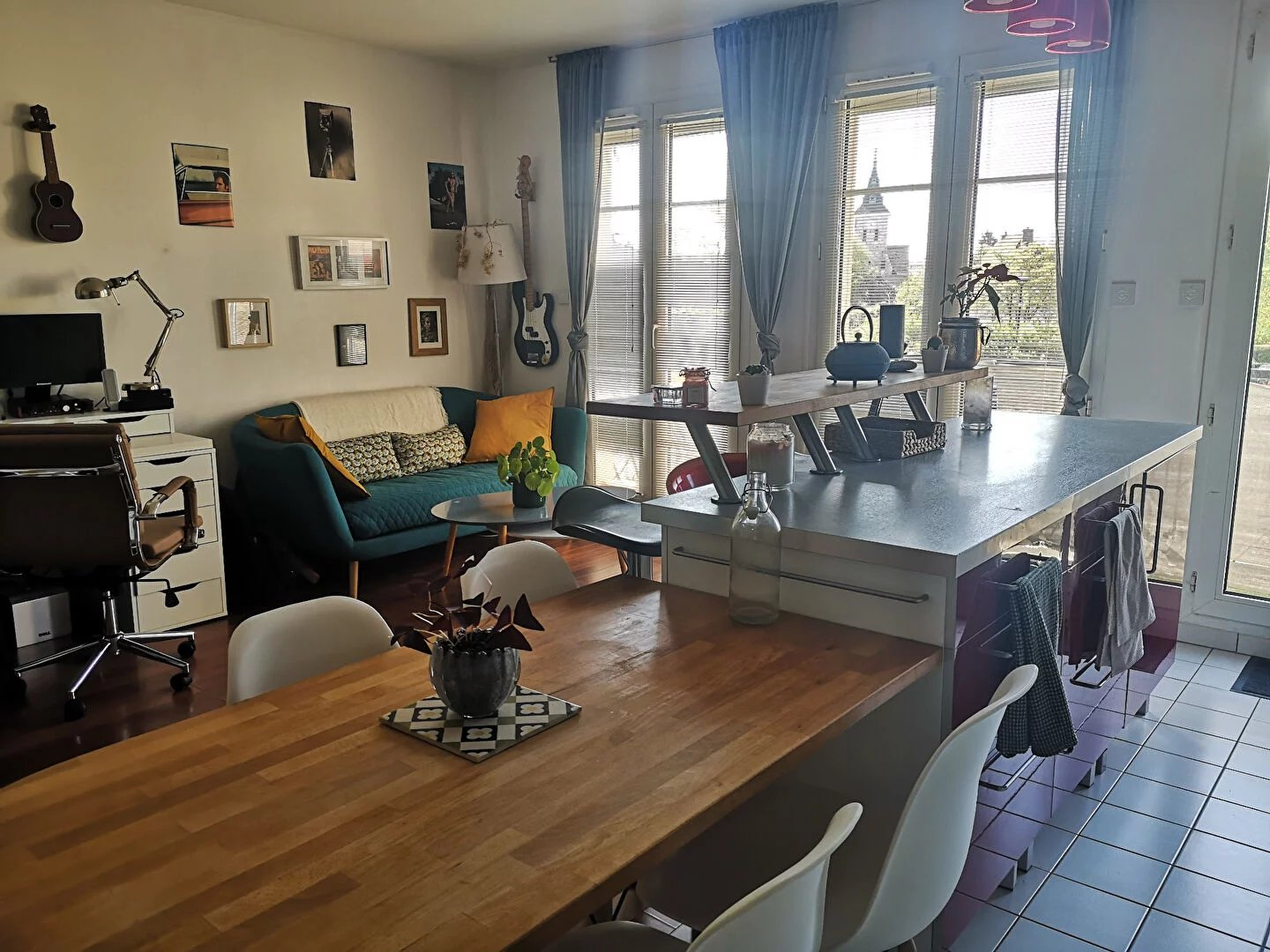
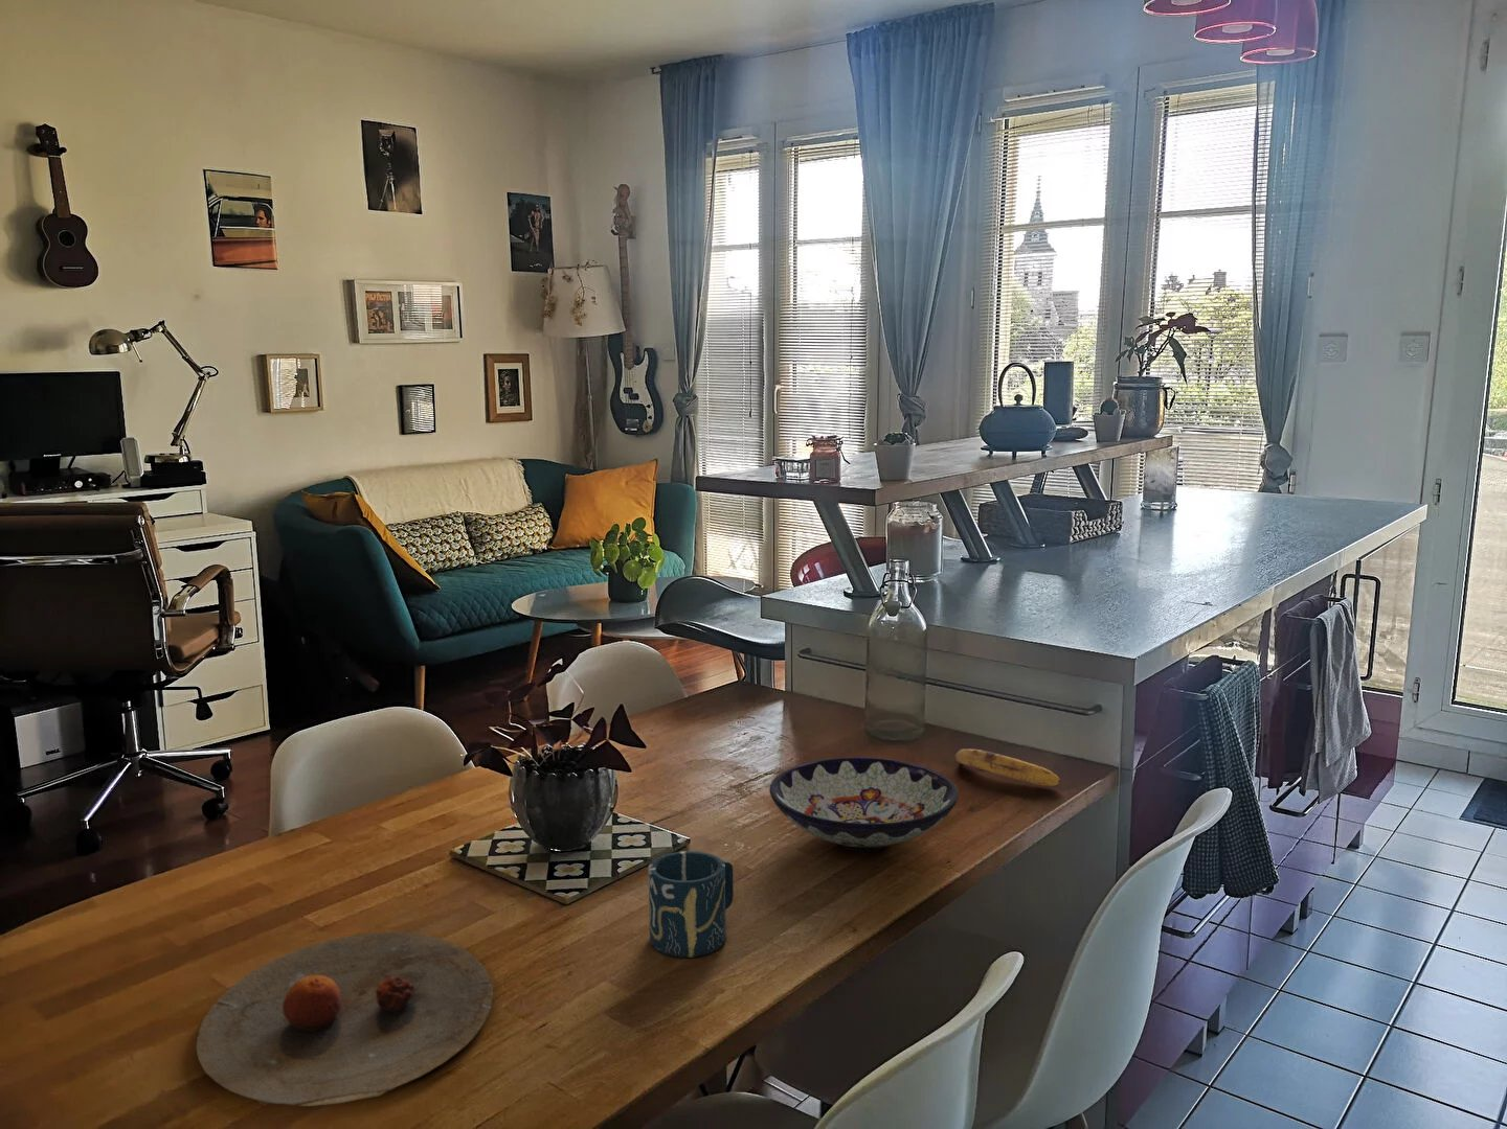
+ cup (695, 898)
+ banana (1003, 764)
+ plate (349, 999)
+ bowl (863, 815)
